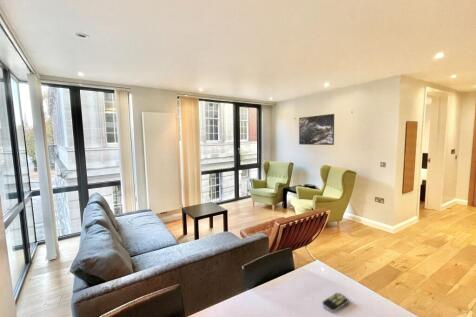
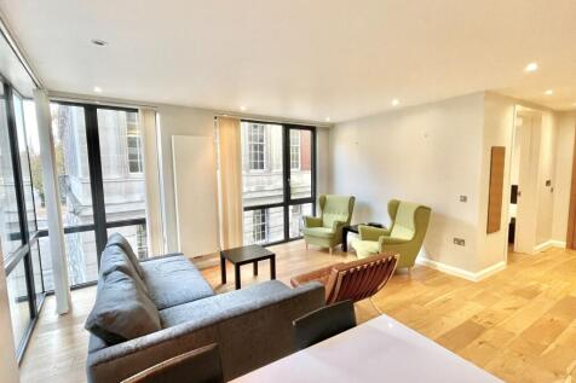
- remote control (335, 301)
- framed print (315, 130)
